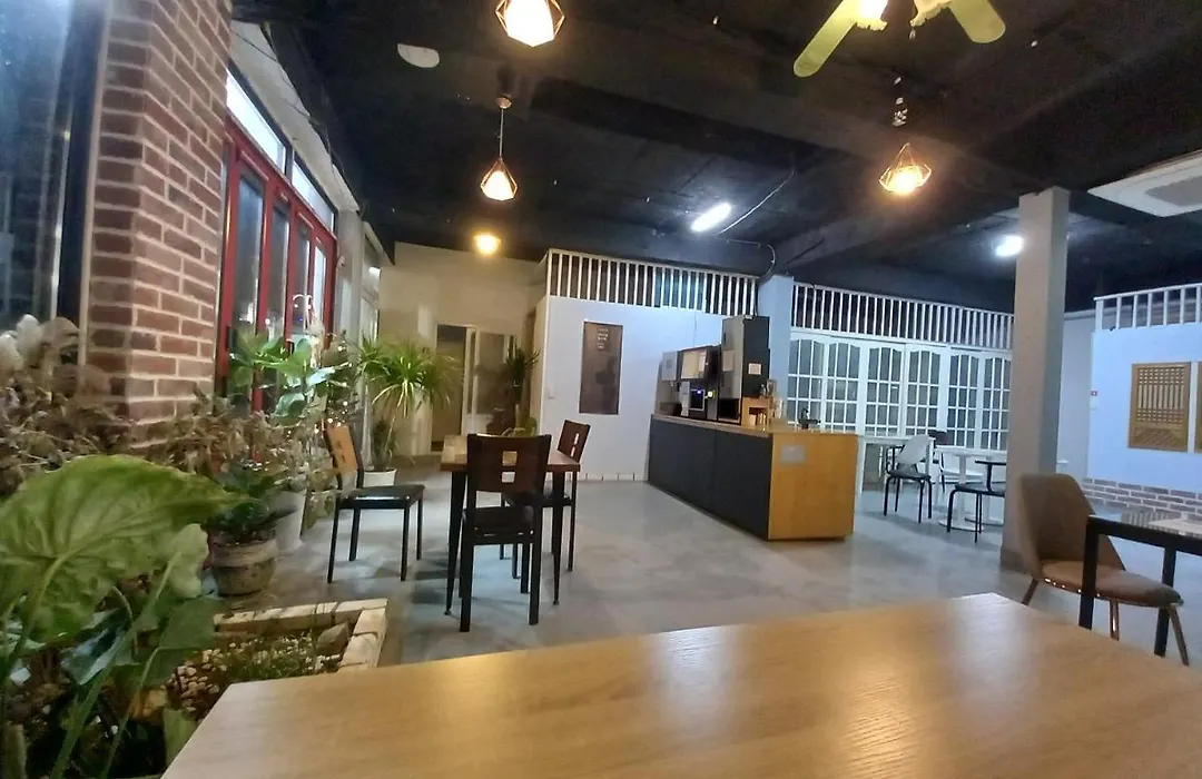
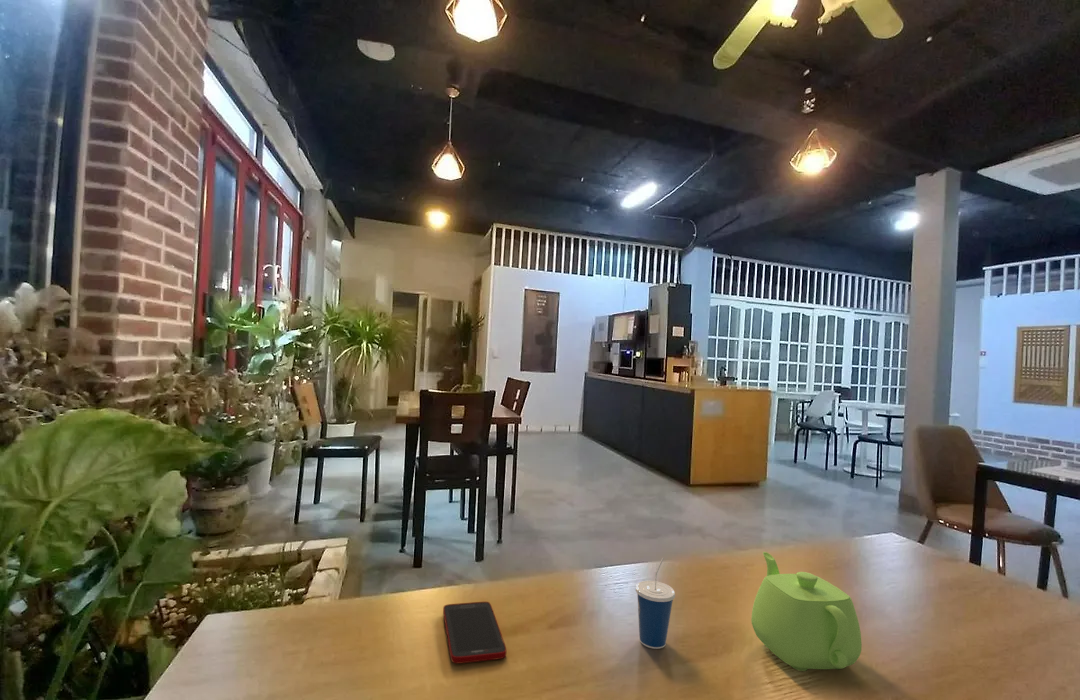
+ cell phone (472, 629)
+ teapot (798, 609)
+ cup (654, 600)
